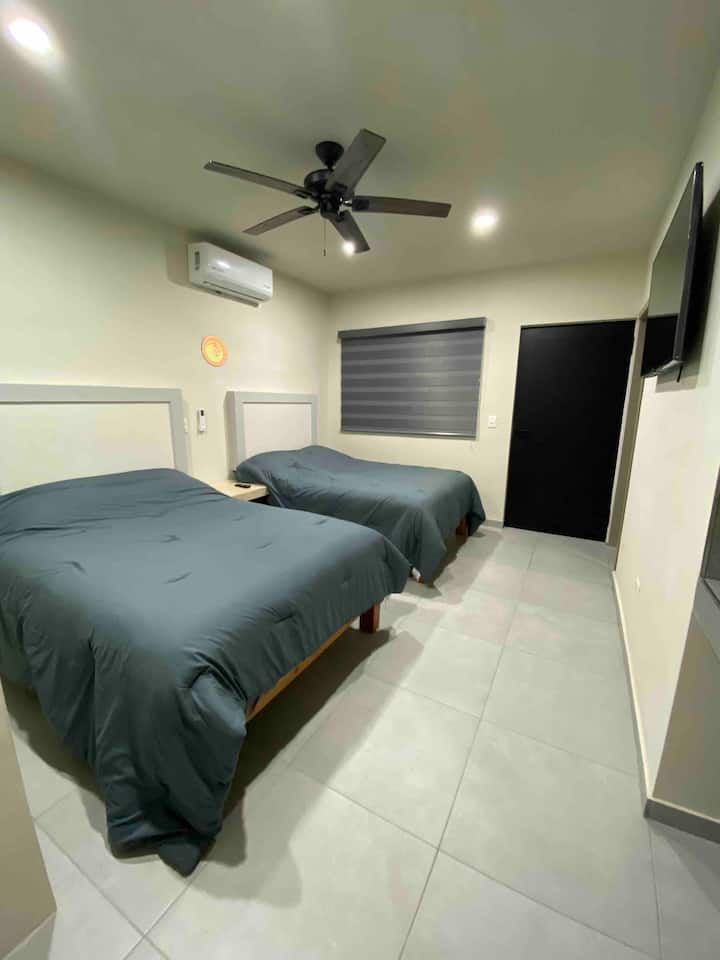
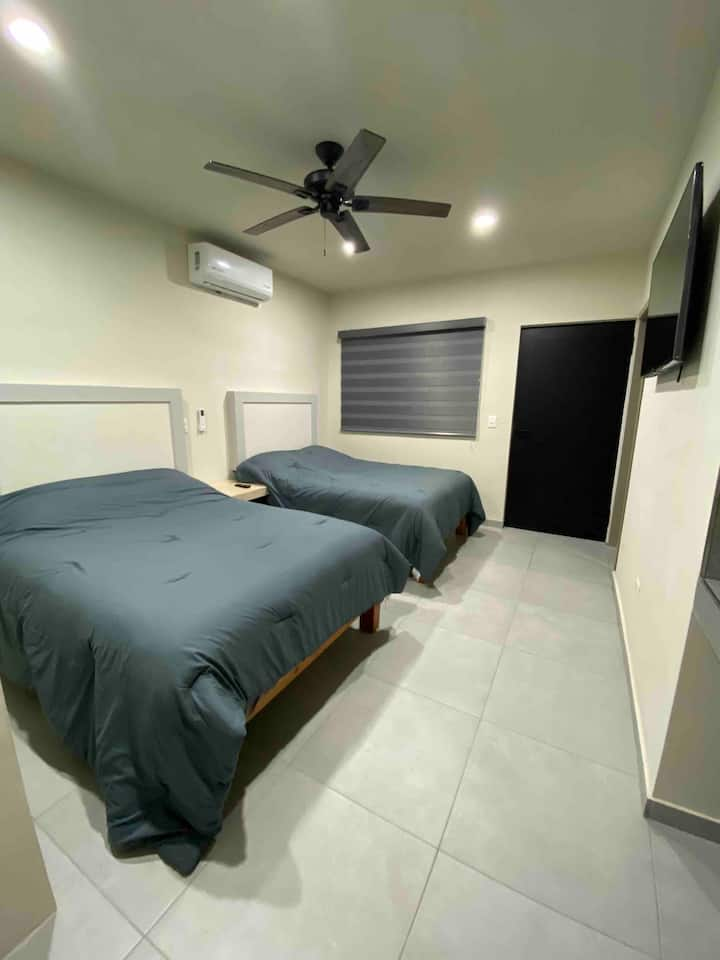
- decorative plate (214, 351)
